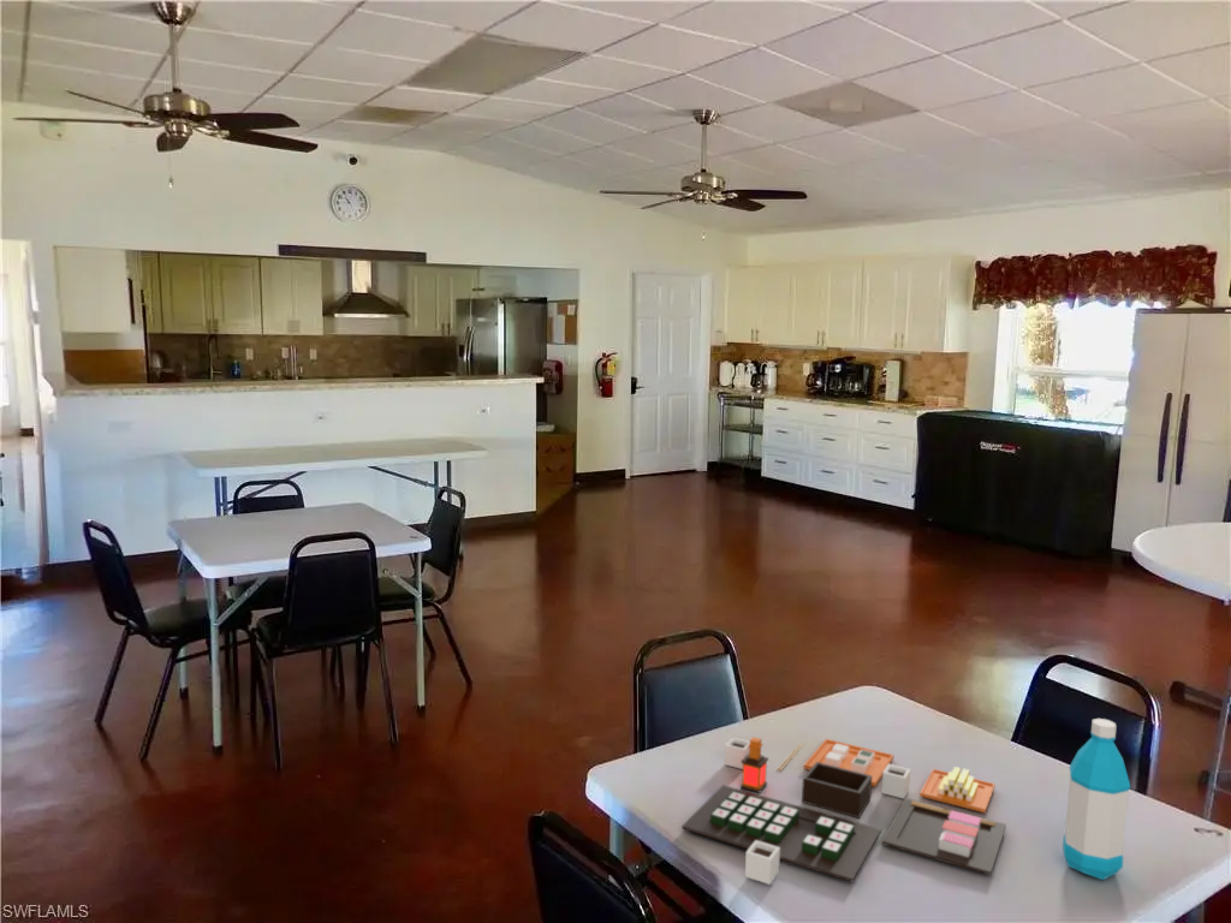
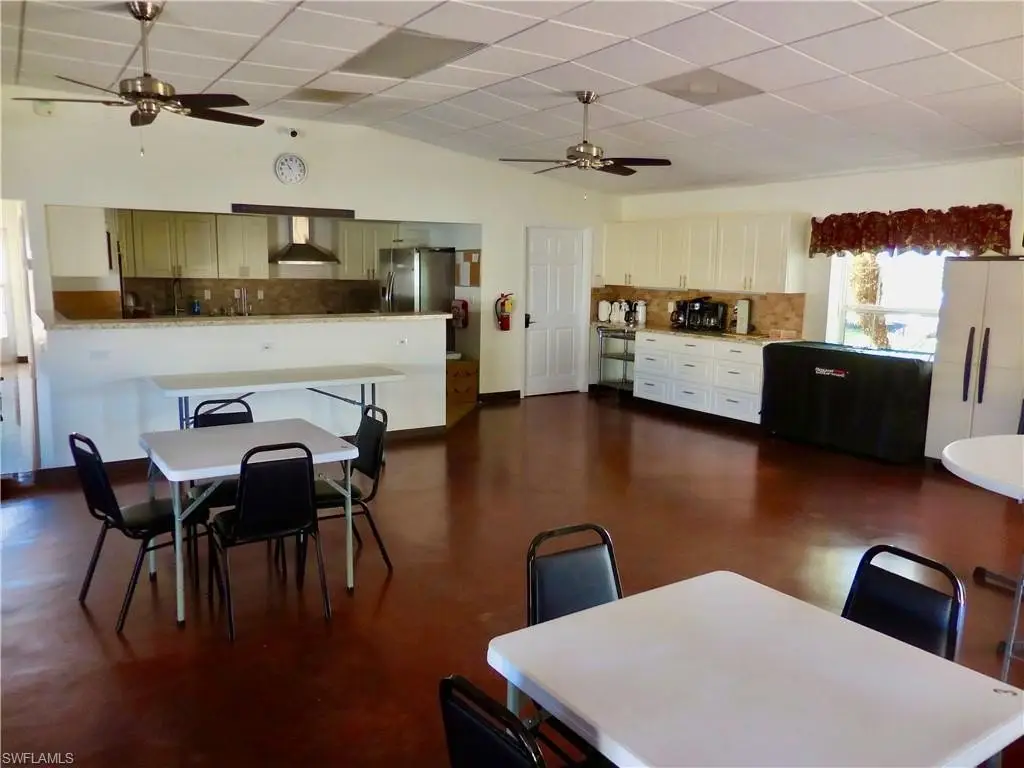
- toy food set (843, 791)
- water bottle (1096, 796)
